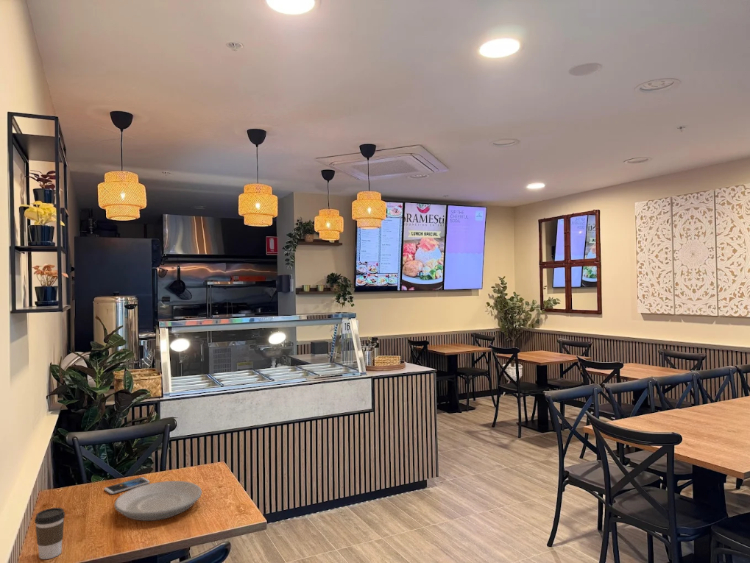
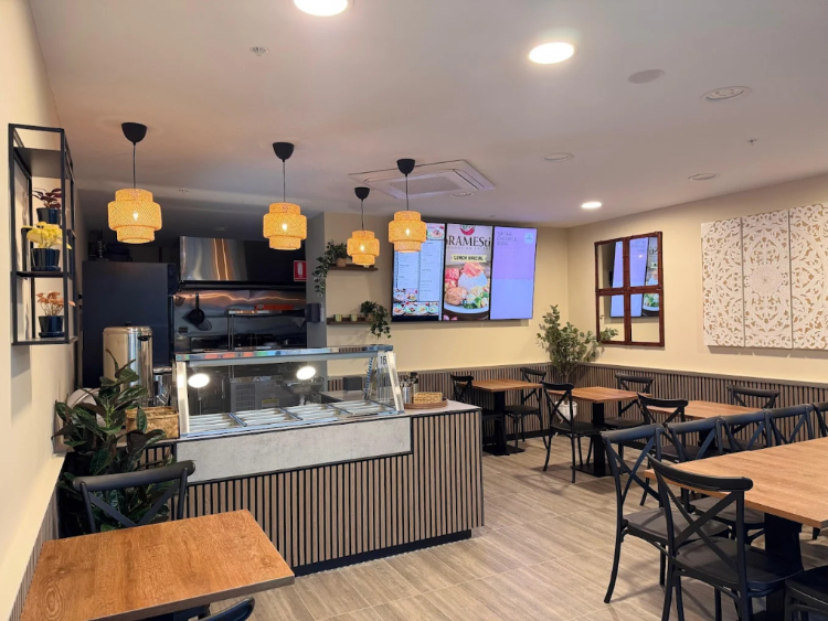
- plate (159, 502)
- coffee cup (50, 533)
- smartphone (127, 485)
